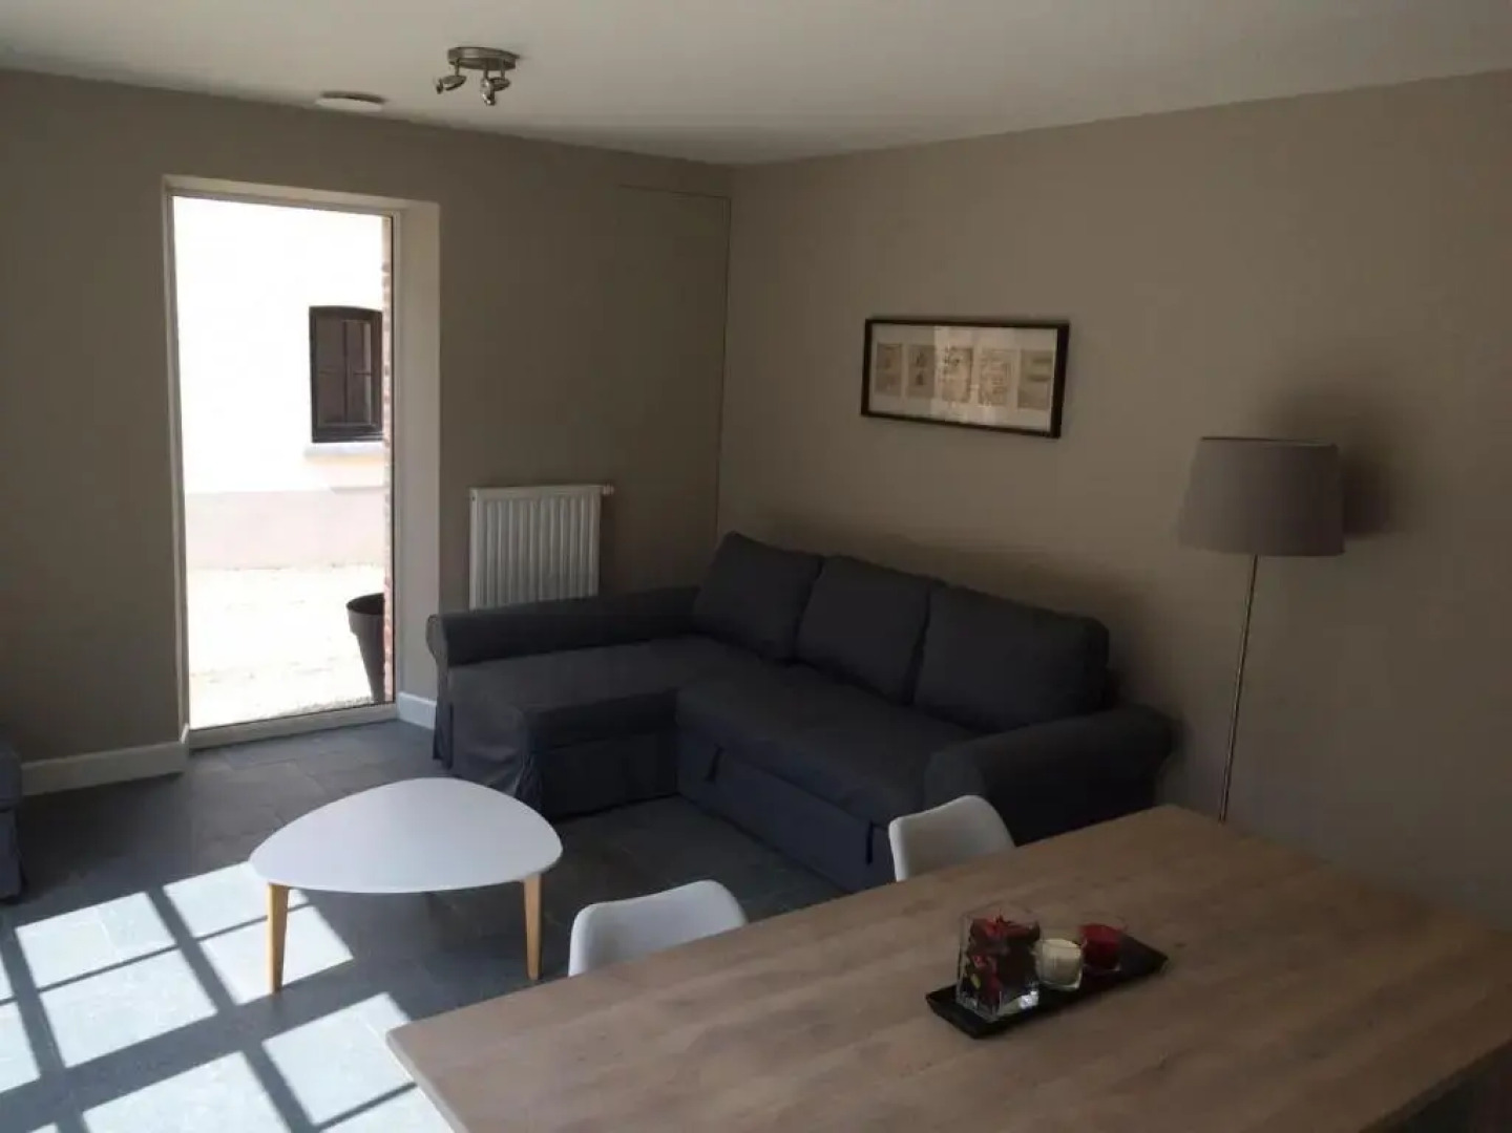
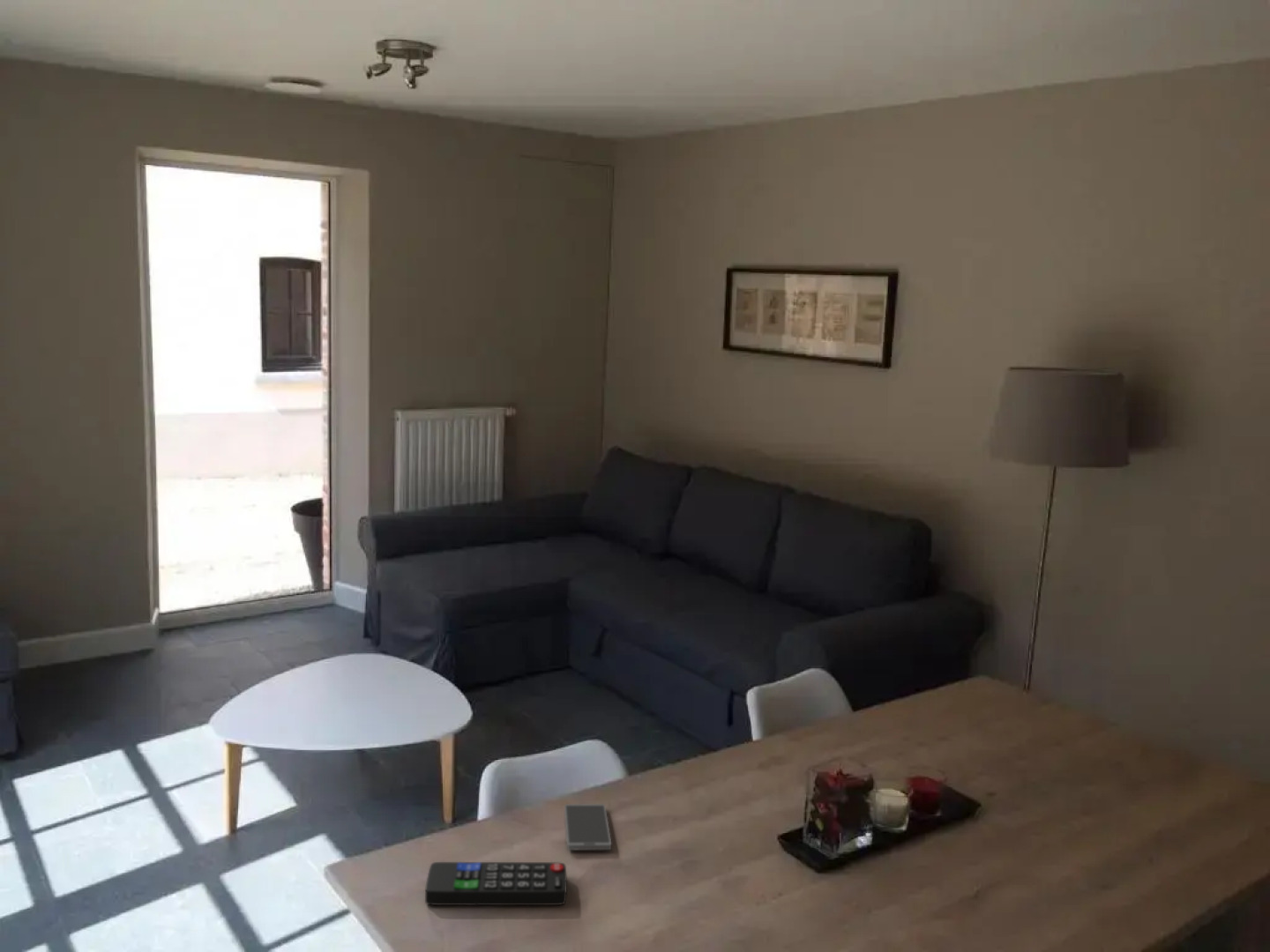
+ remote control (497, 881)
+ smartphone (586, 826)
